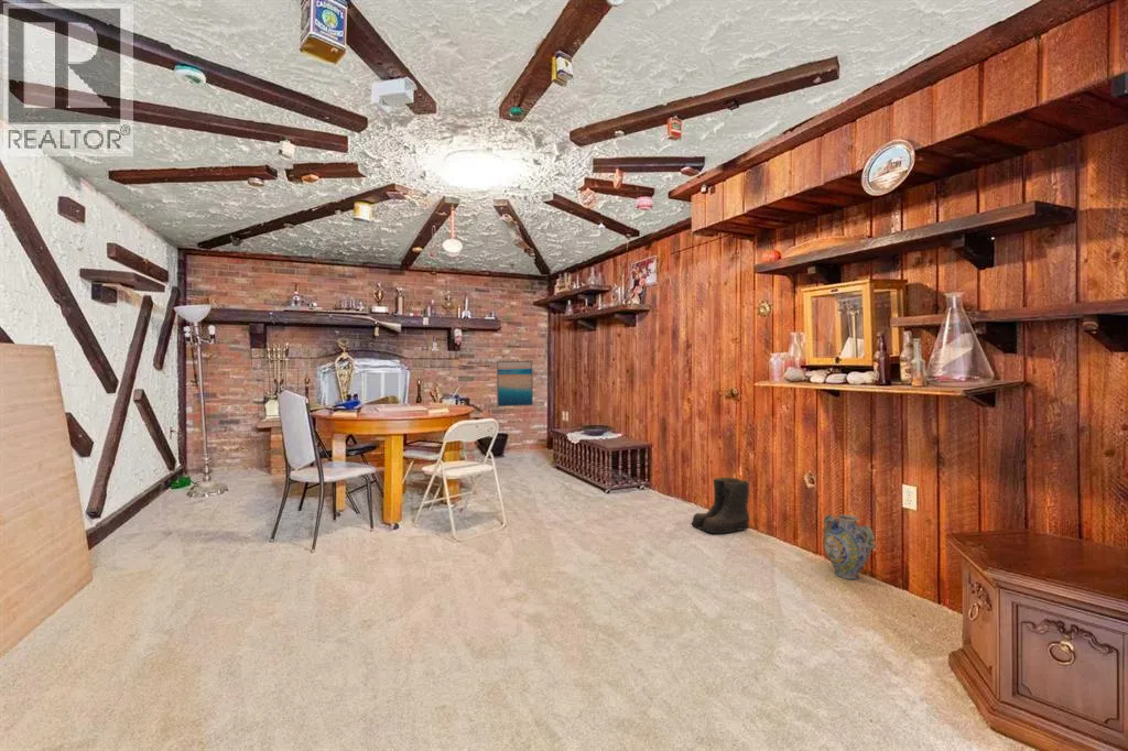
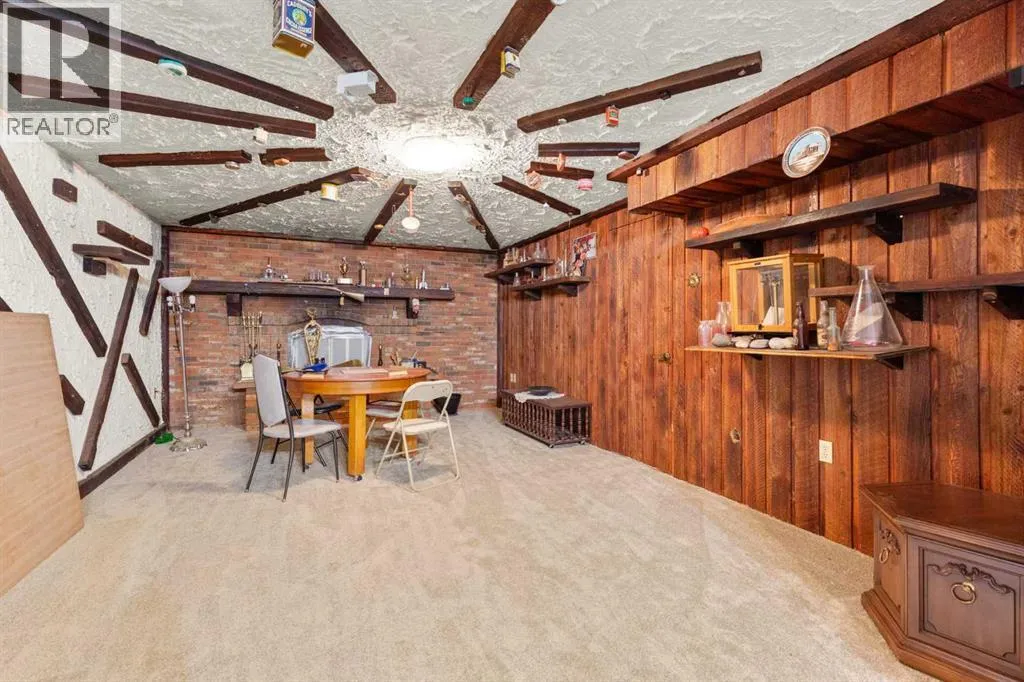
- wall art (514, 383)
- boots (720, 503)
- ceramic jug (846, 546)
